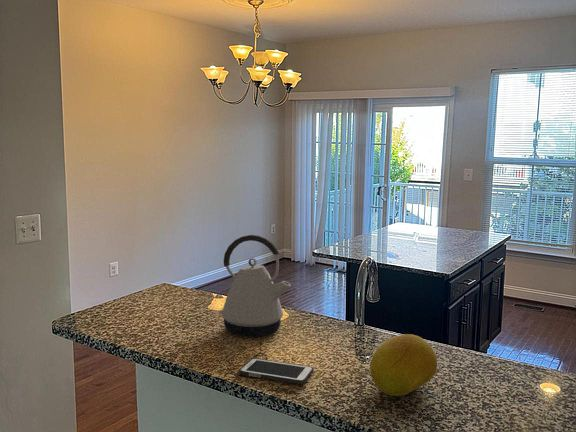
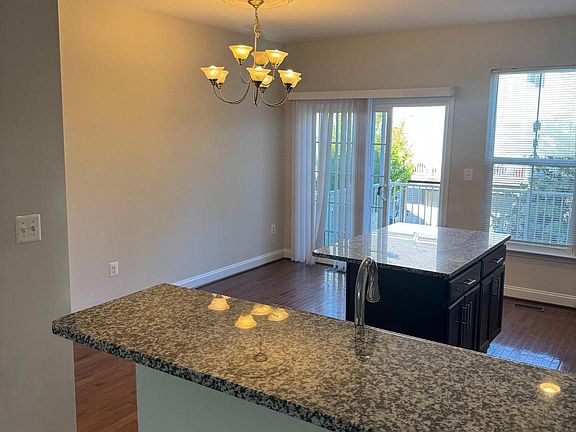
- kettle (254, 283)
- fruit (402, 364)
- cell phone (276, 370)
